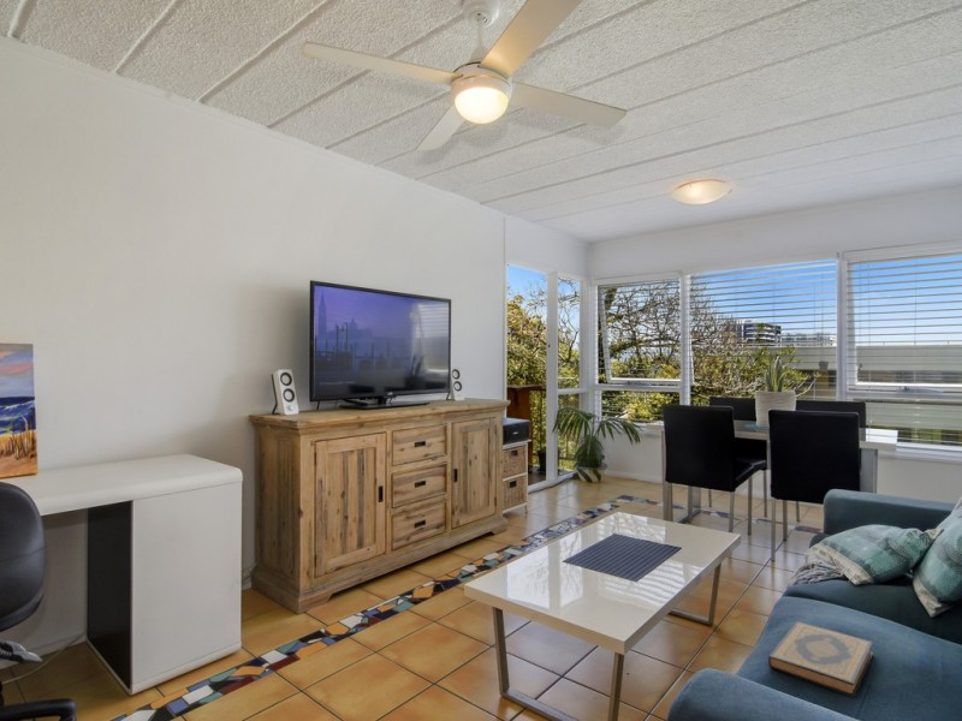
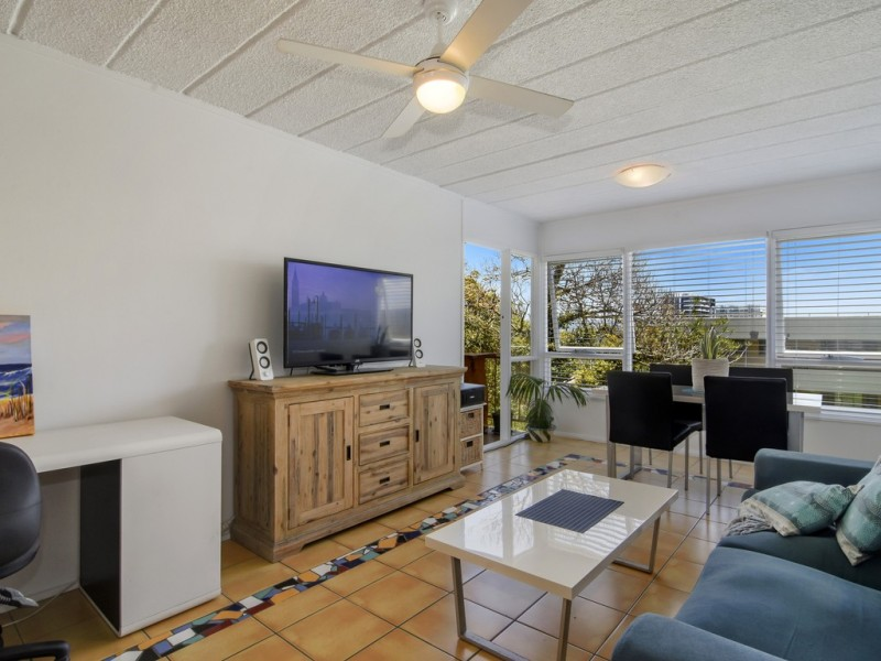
- hardback book (821, 654)
